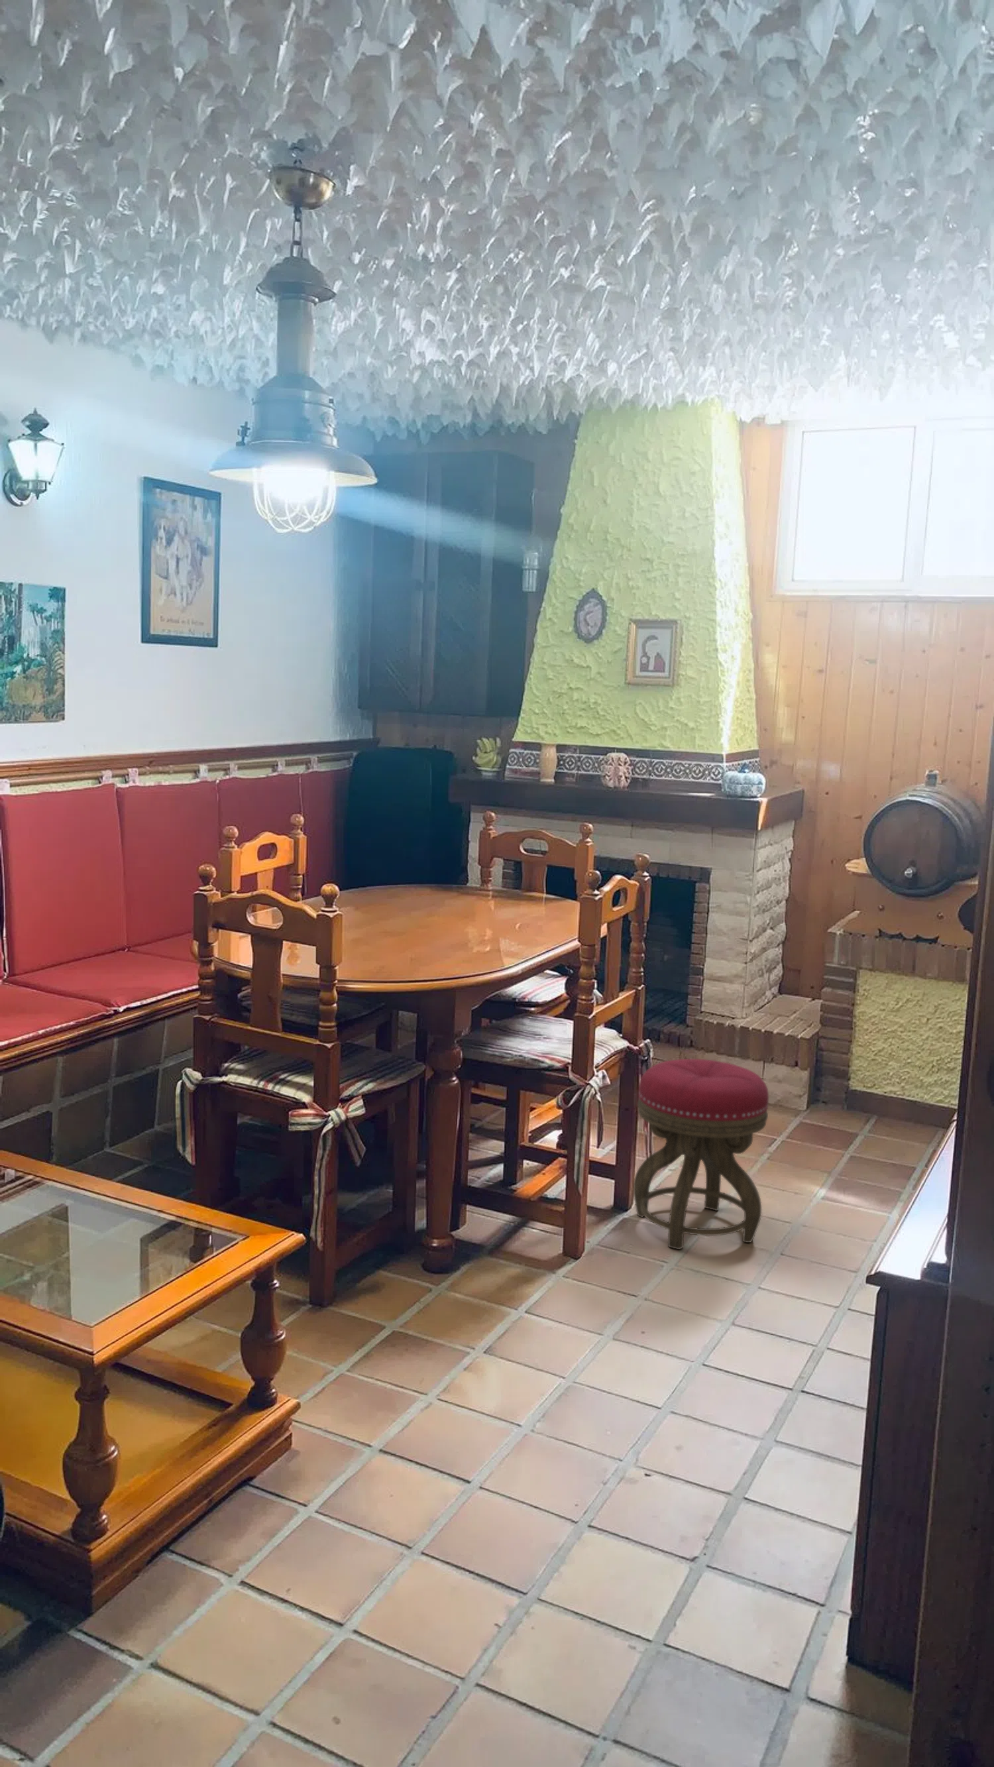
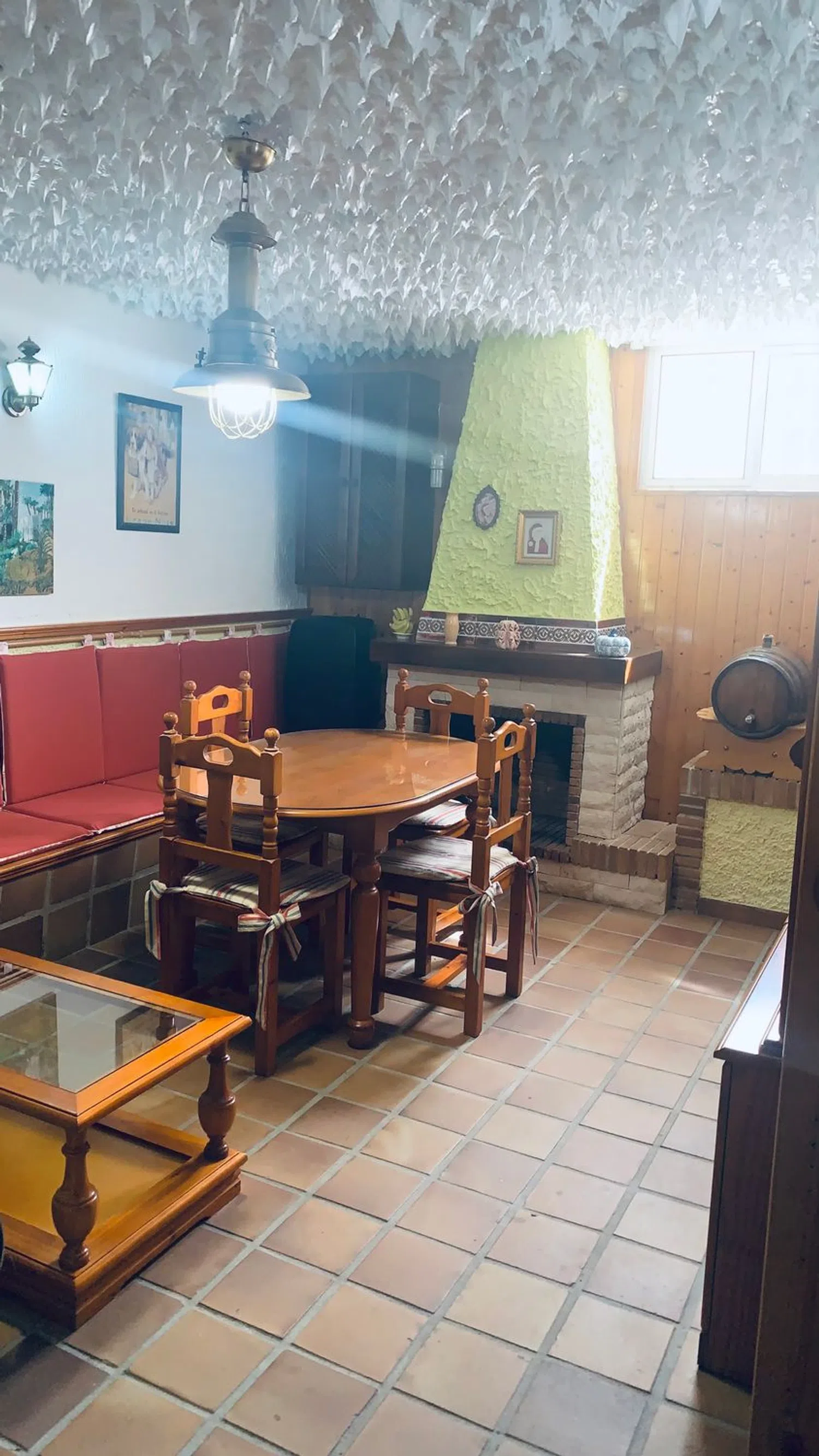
- stool (699, 1149)
